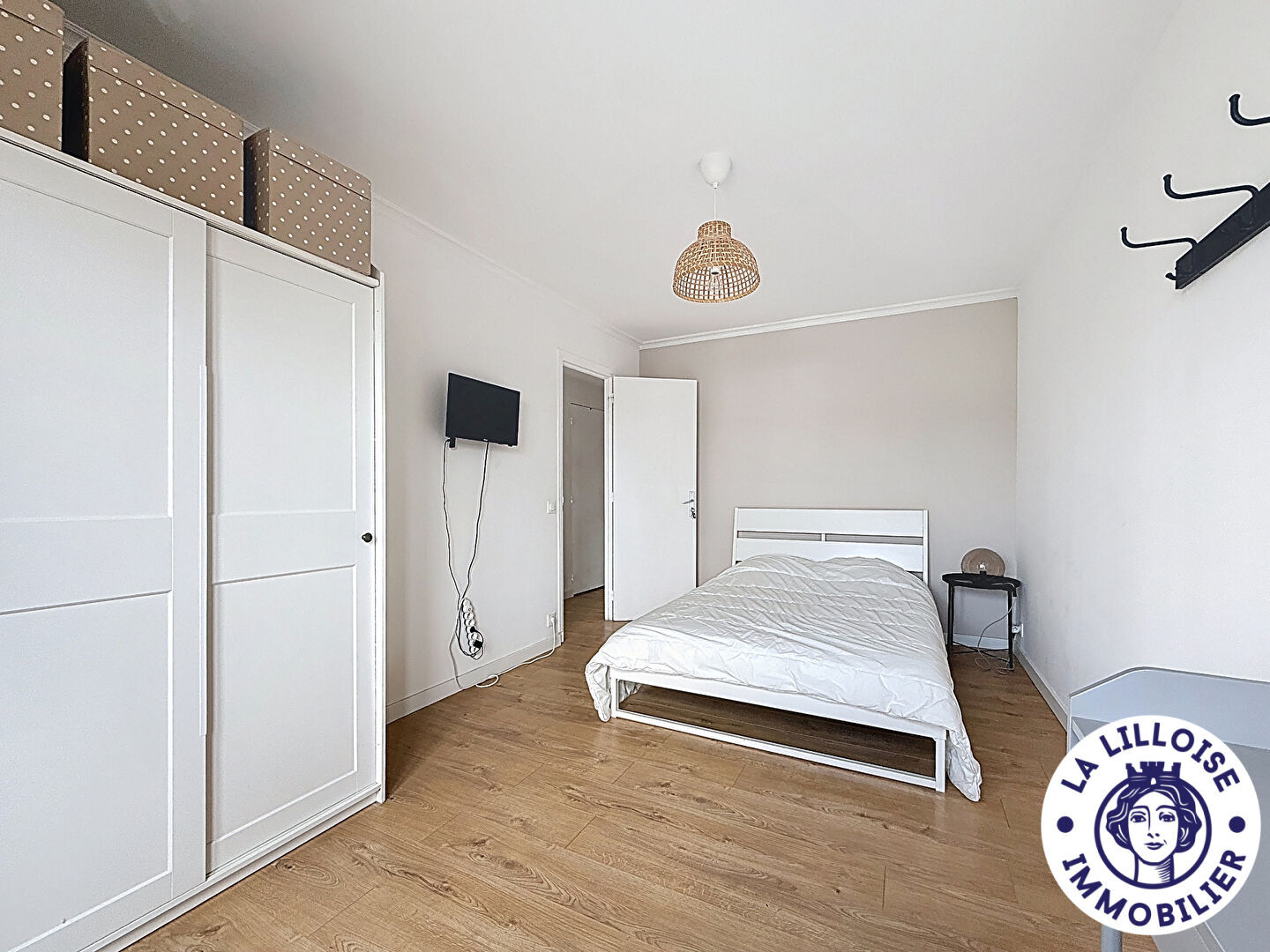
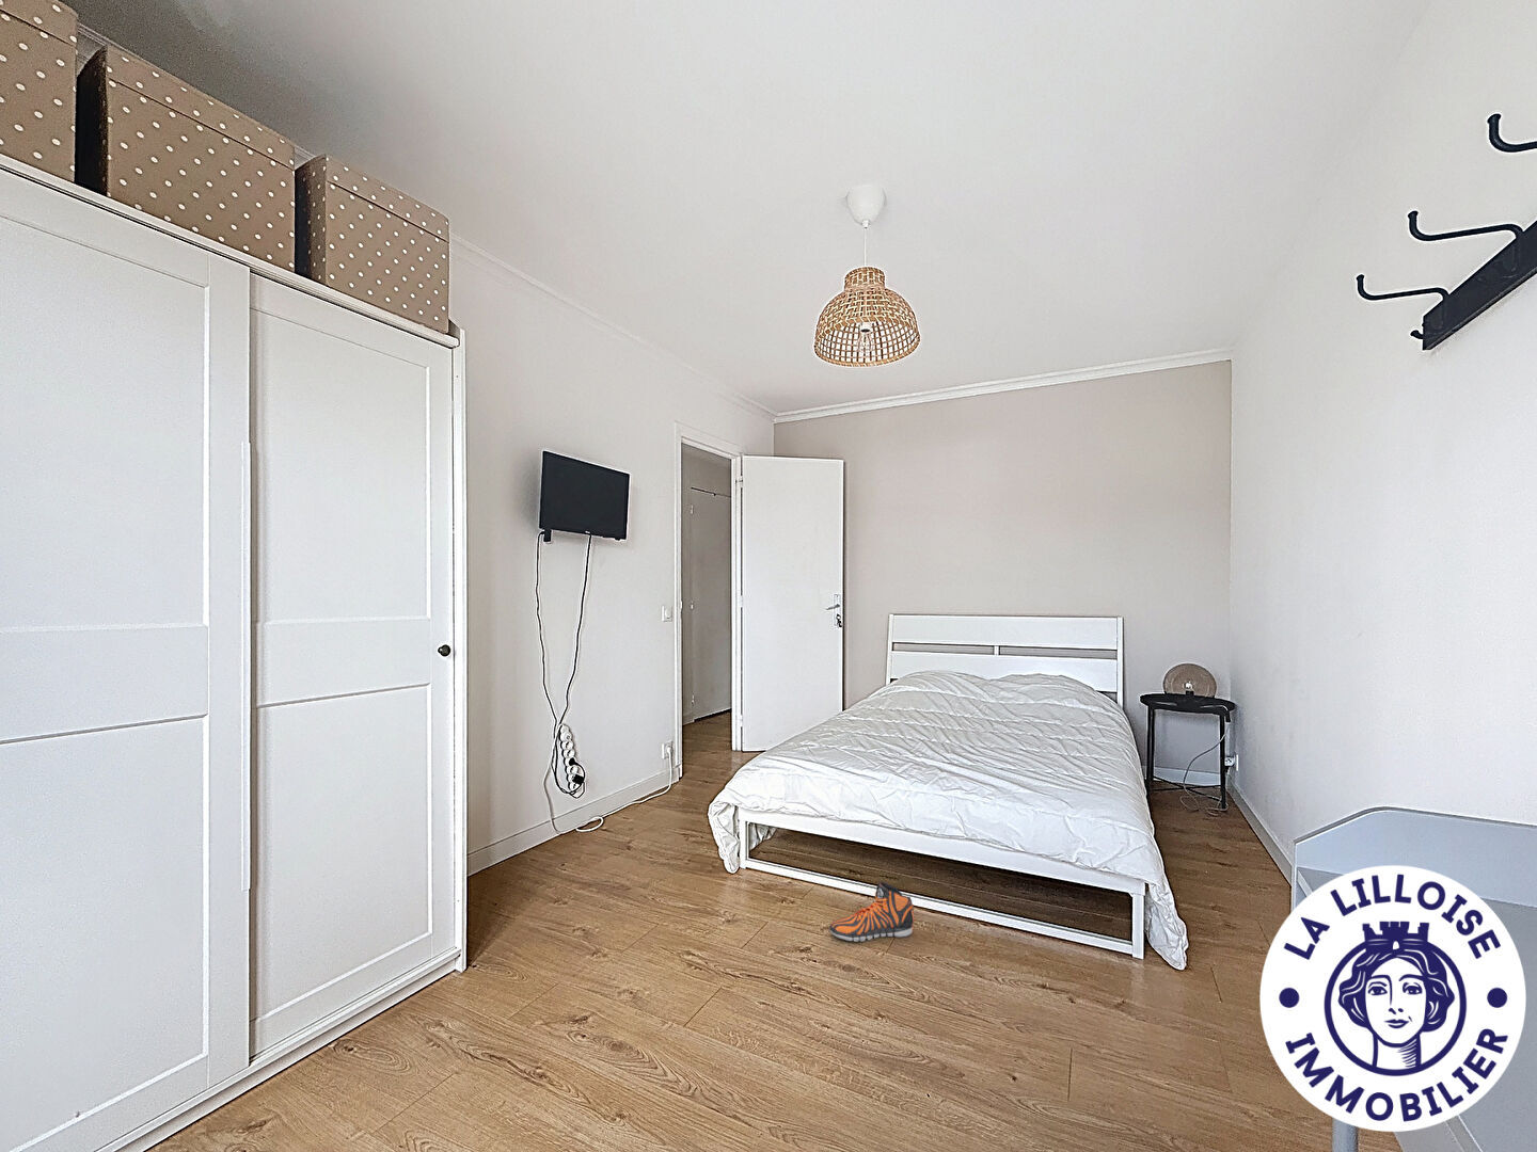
+ sneaker (871, 909)
